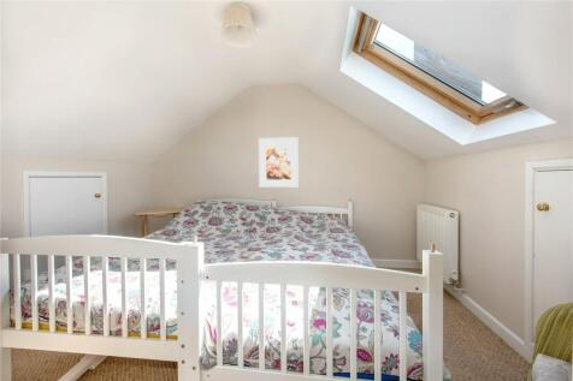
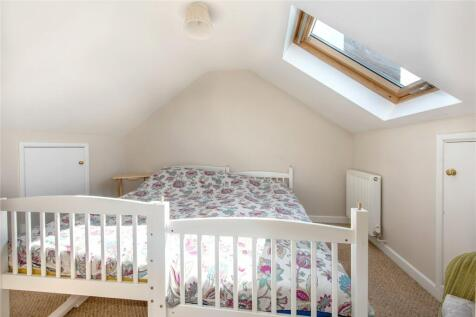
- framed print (278, 162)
